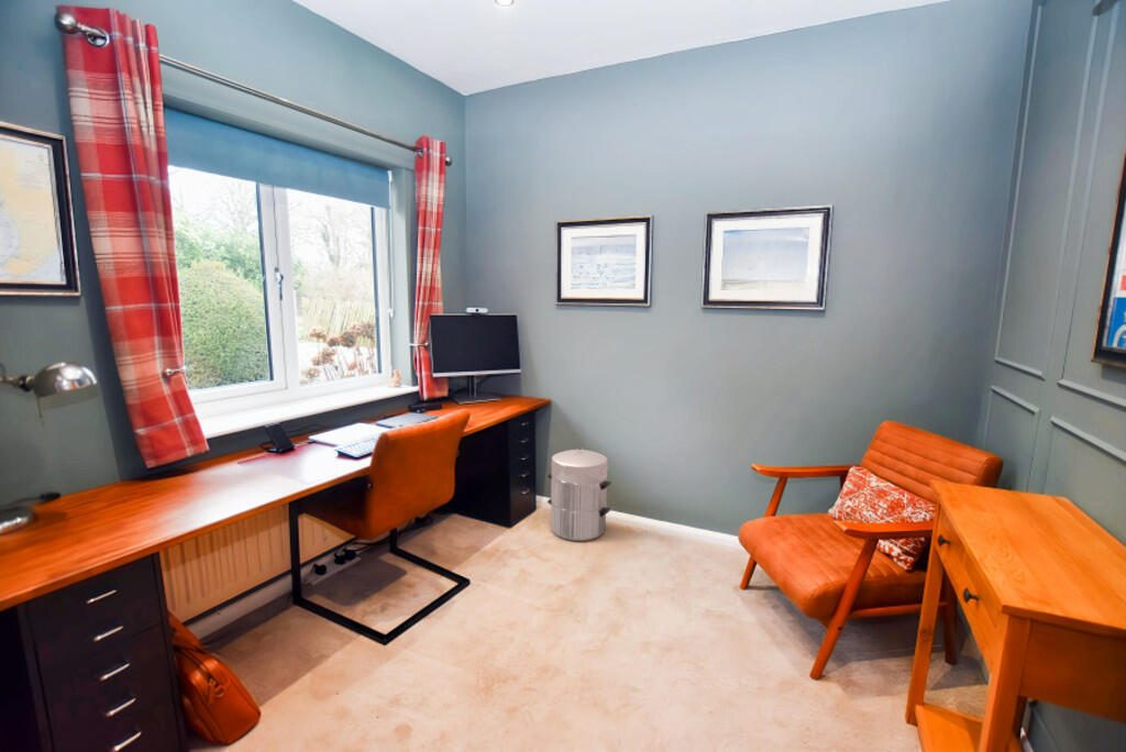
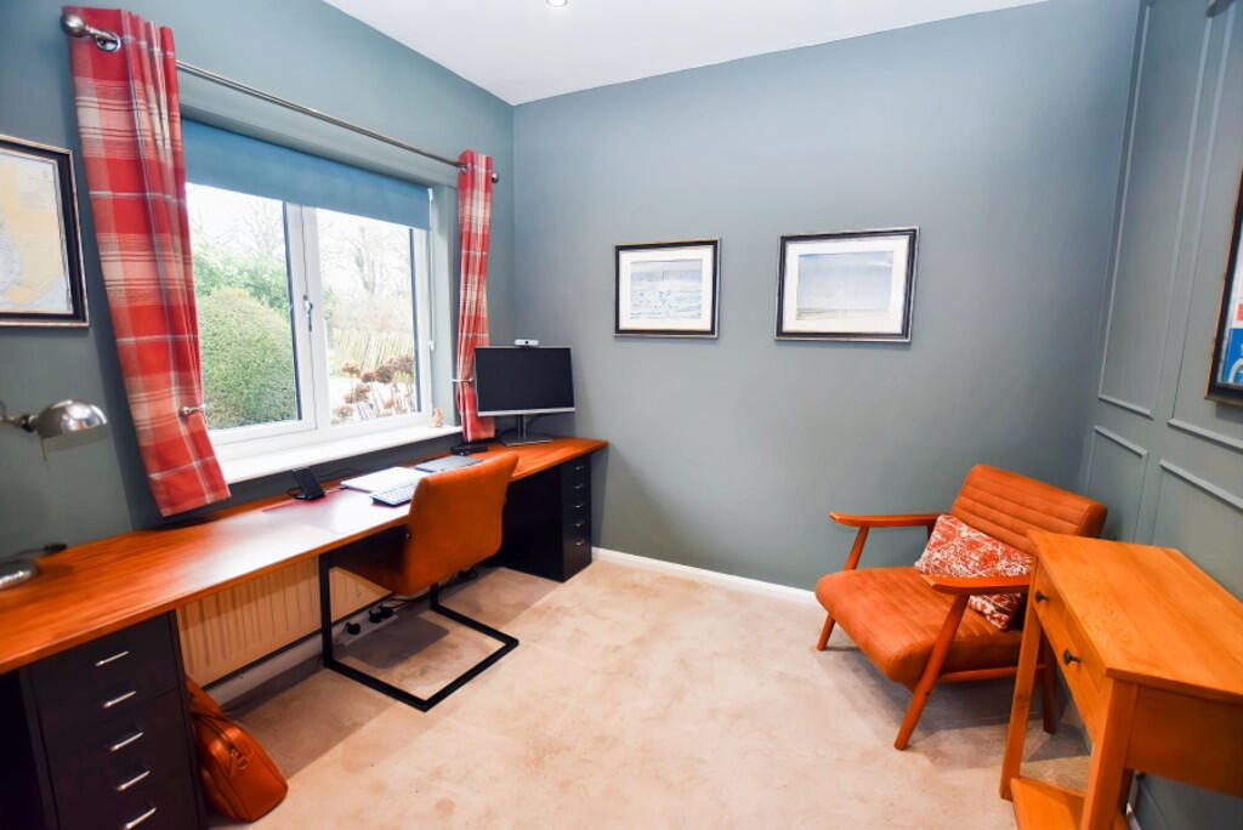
- waste bin (578, 488)
